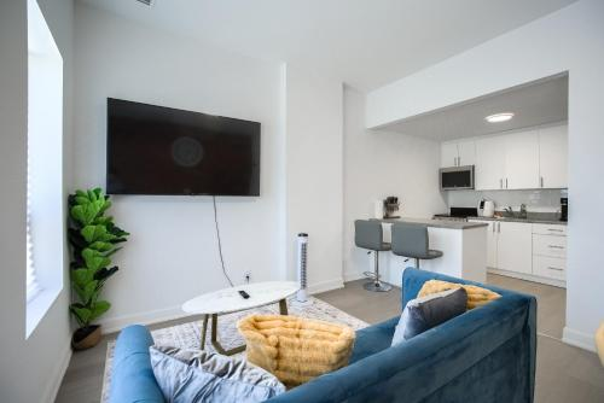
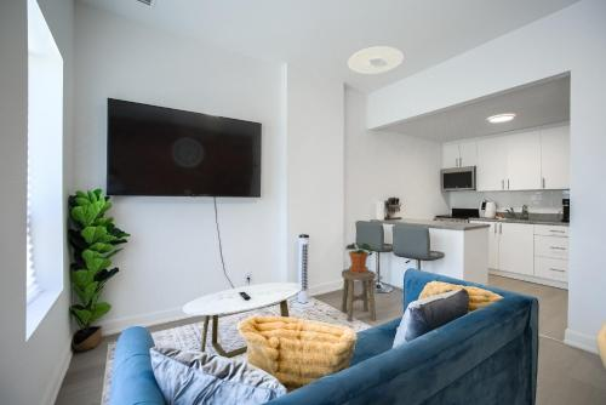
+ stool (359, 295)
+ ceiling light (375, 58)
+ potted plant (359, 257)
